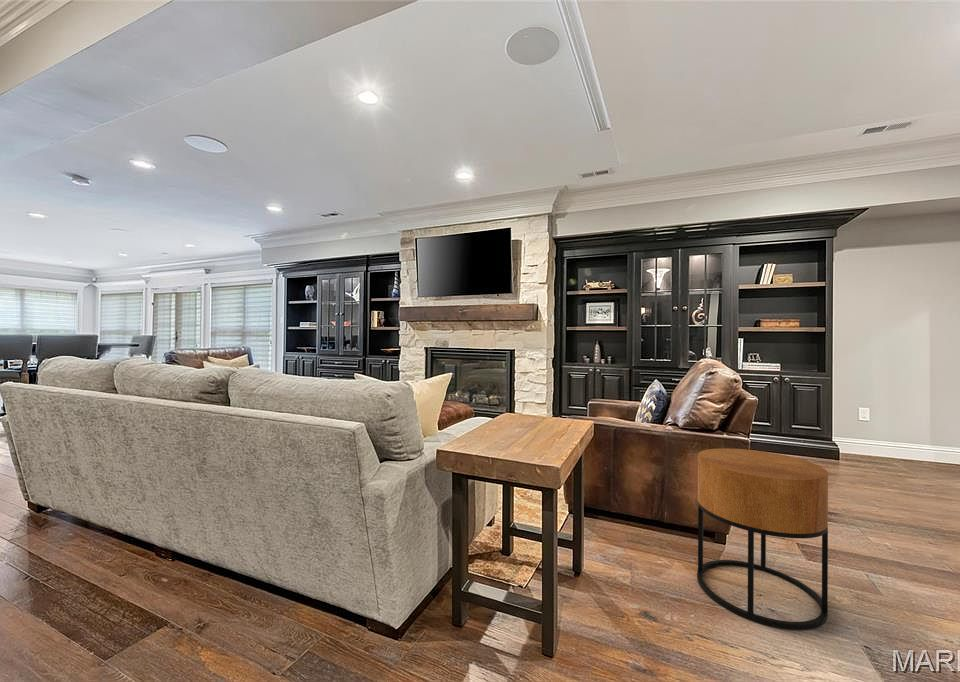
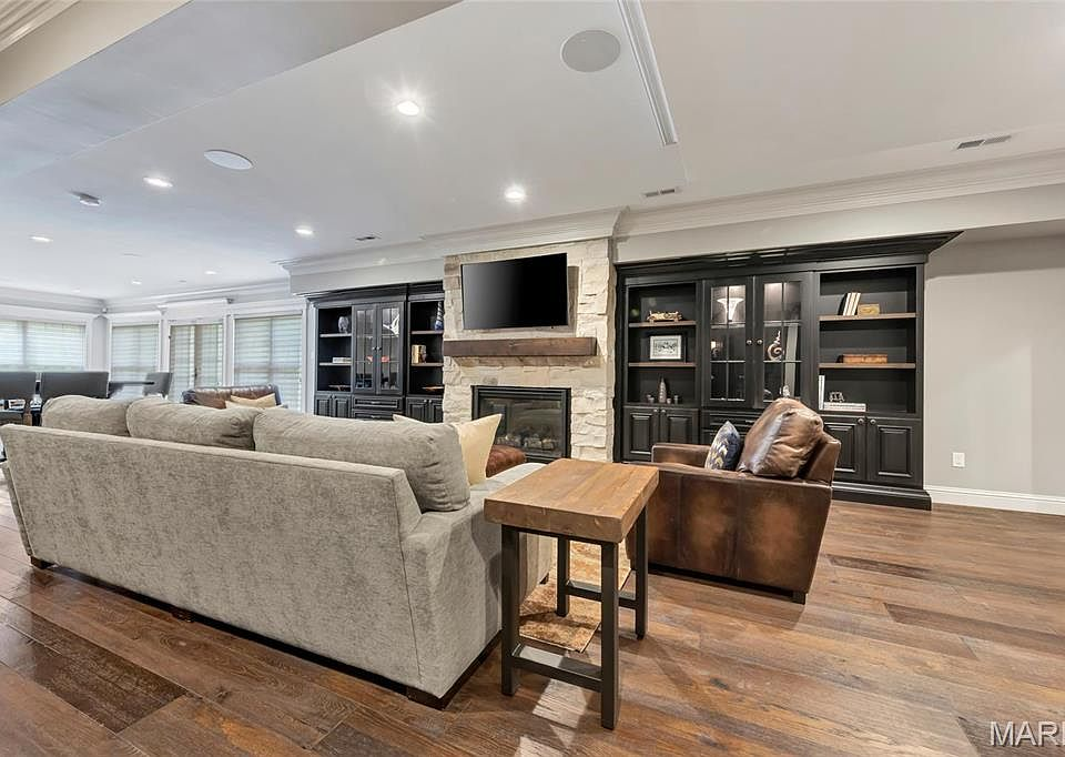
- side table (757, 527)
